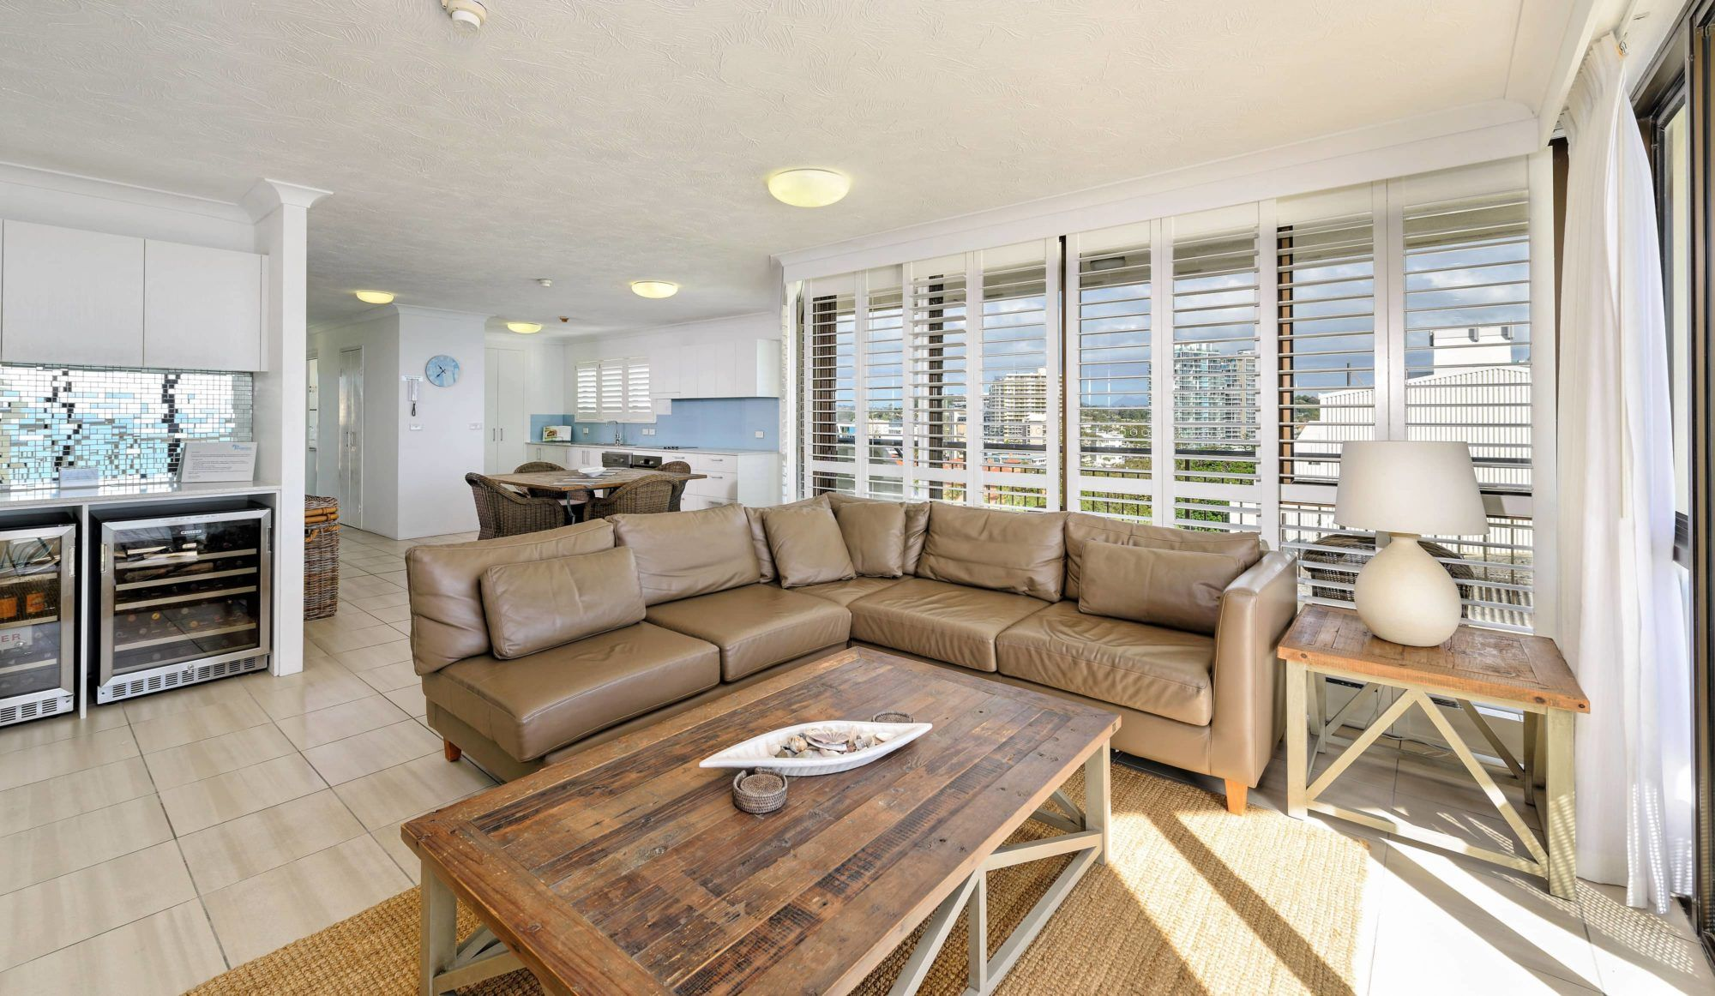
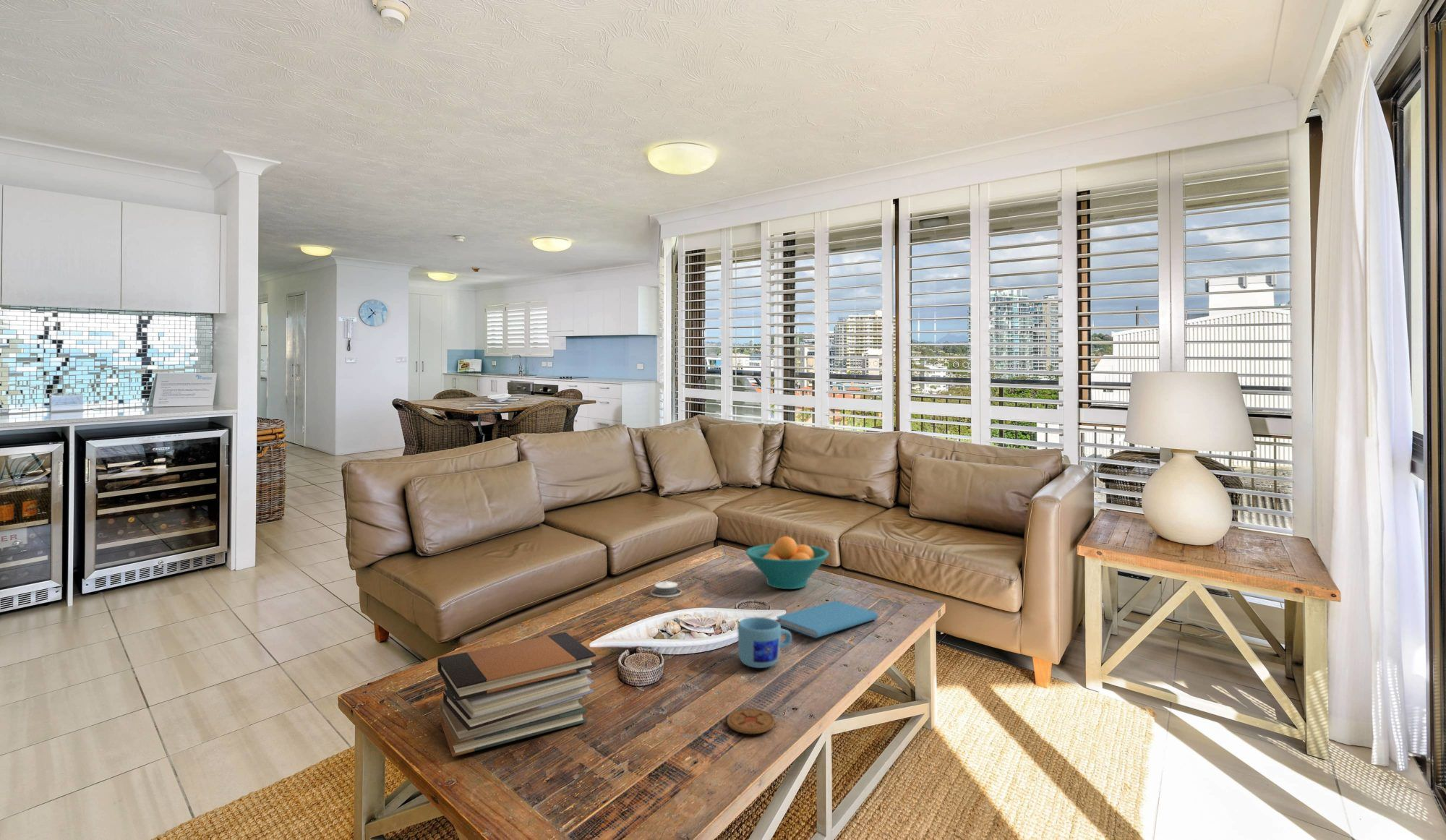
+ book stack (517, 689)
+ book (827, 618)
+ coaster (750, 721)
+ mug (766, 642)
+ fruit bowl (787, 560)
+ architectural model (666, 586)
